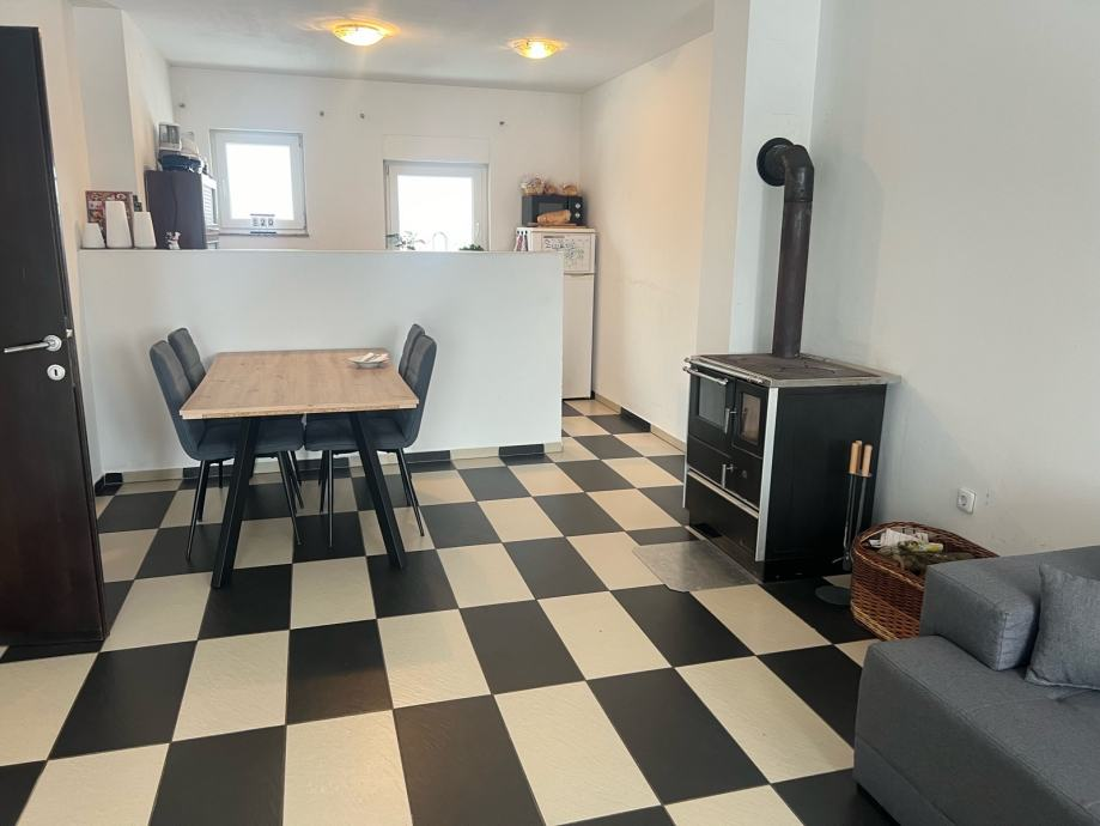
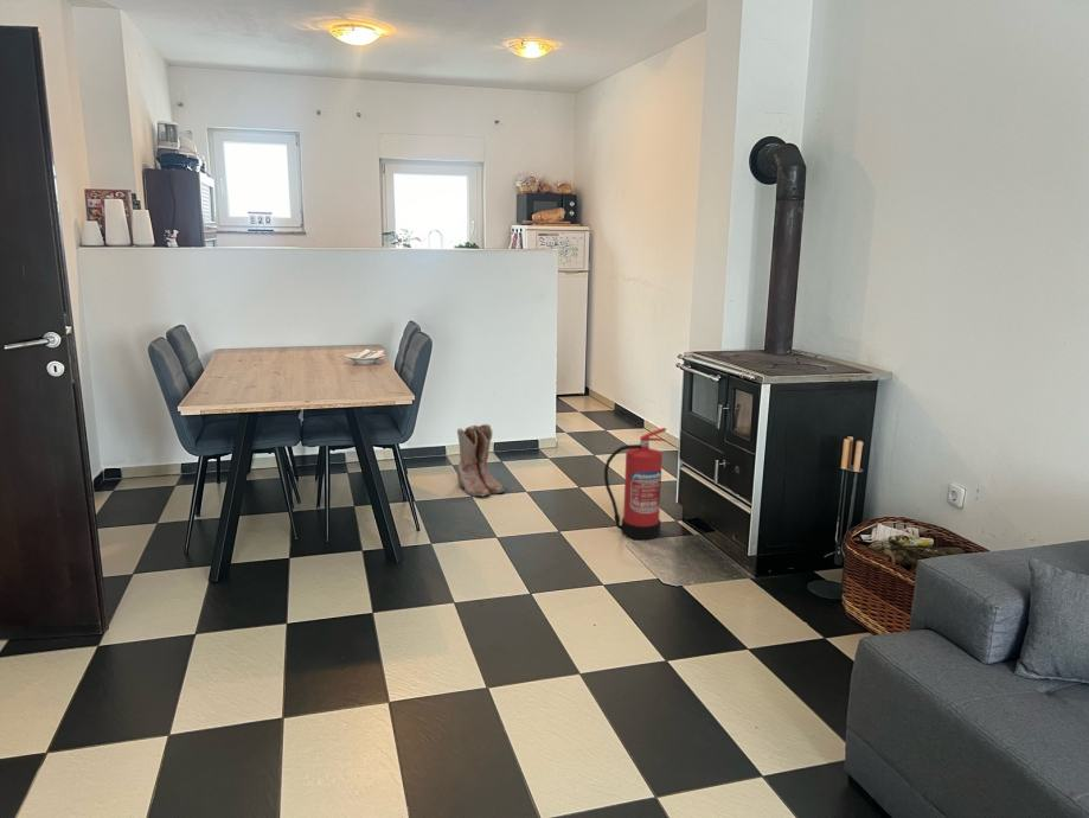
+ fire extinguisher (633, 481)
+ boots (480, 458)
